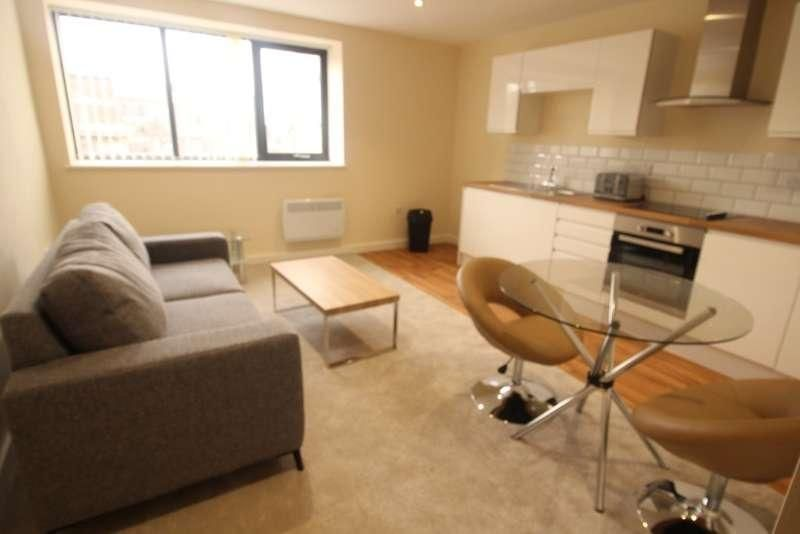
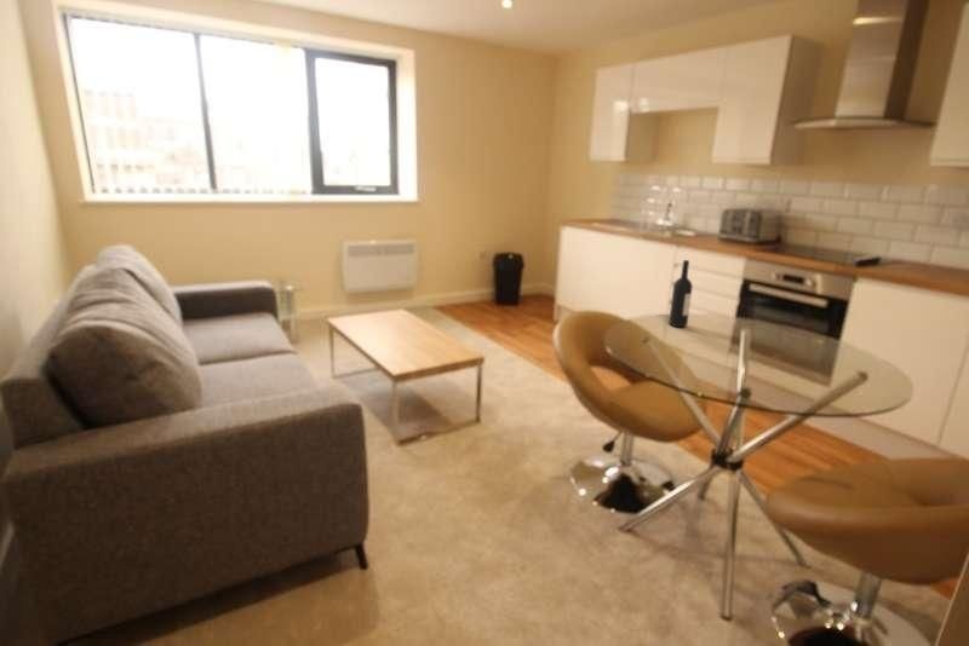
+ wine bottle (682, 293)
